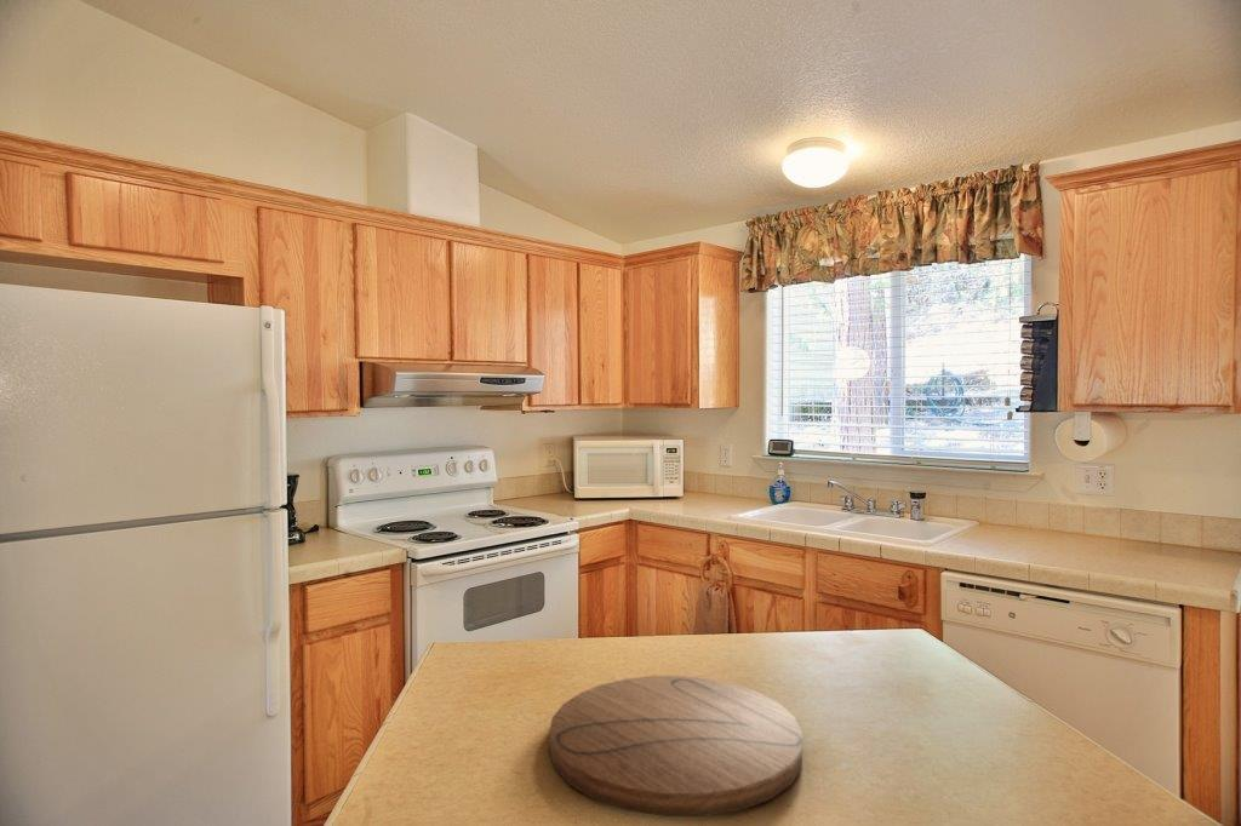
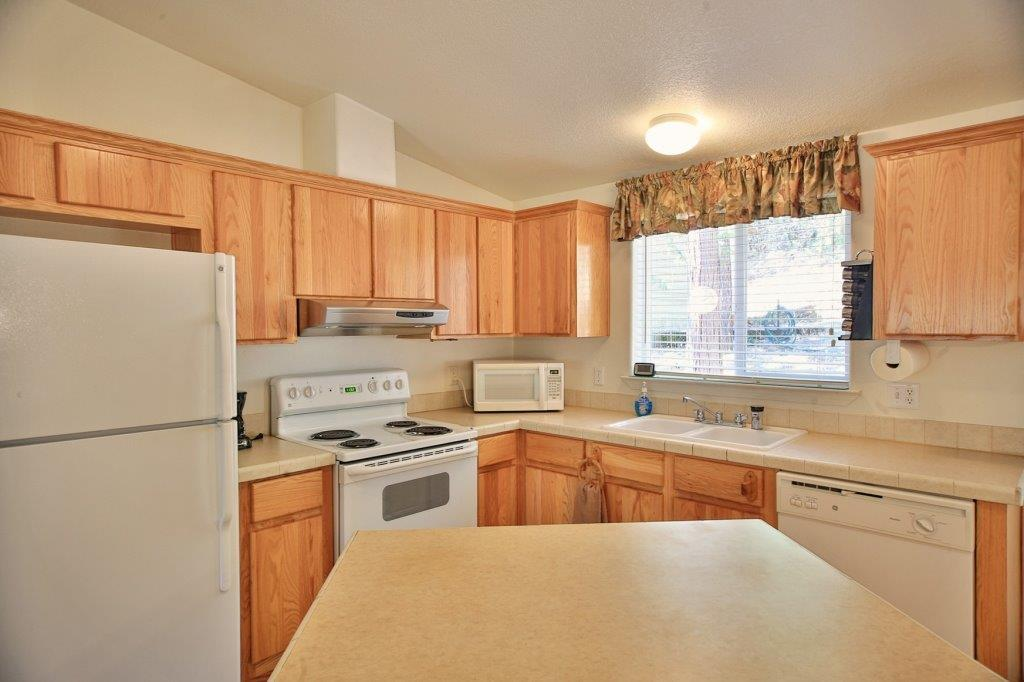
- cutting board (674, 733)
